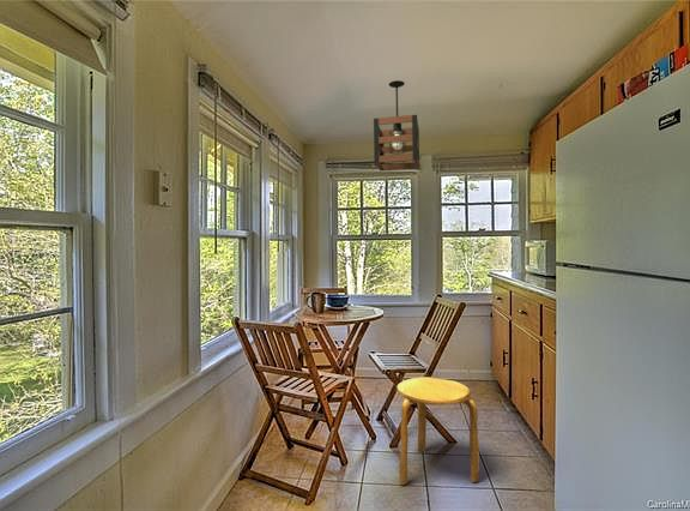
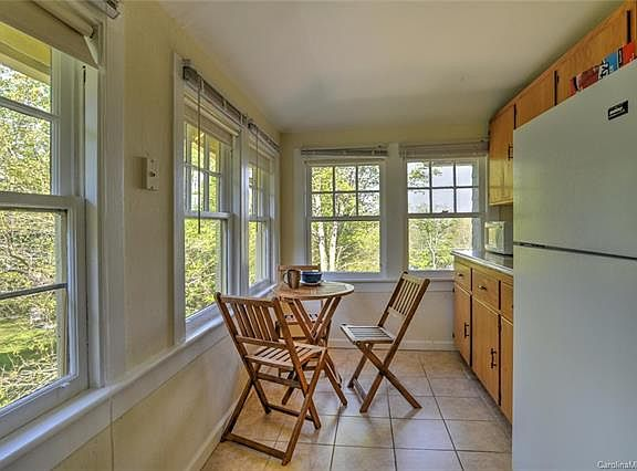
- pendant light (397, 124)
- stool (425, 427)
